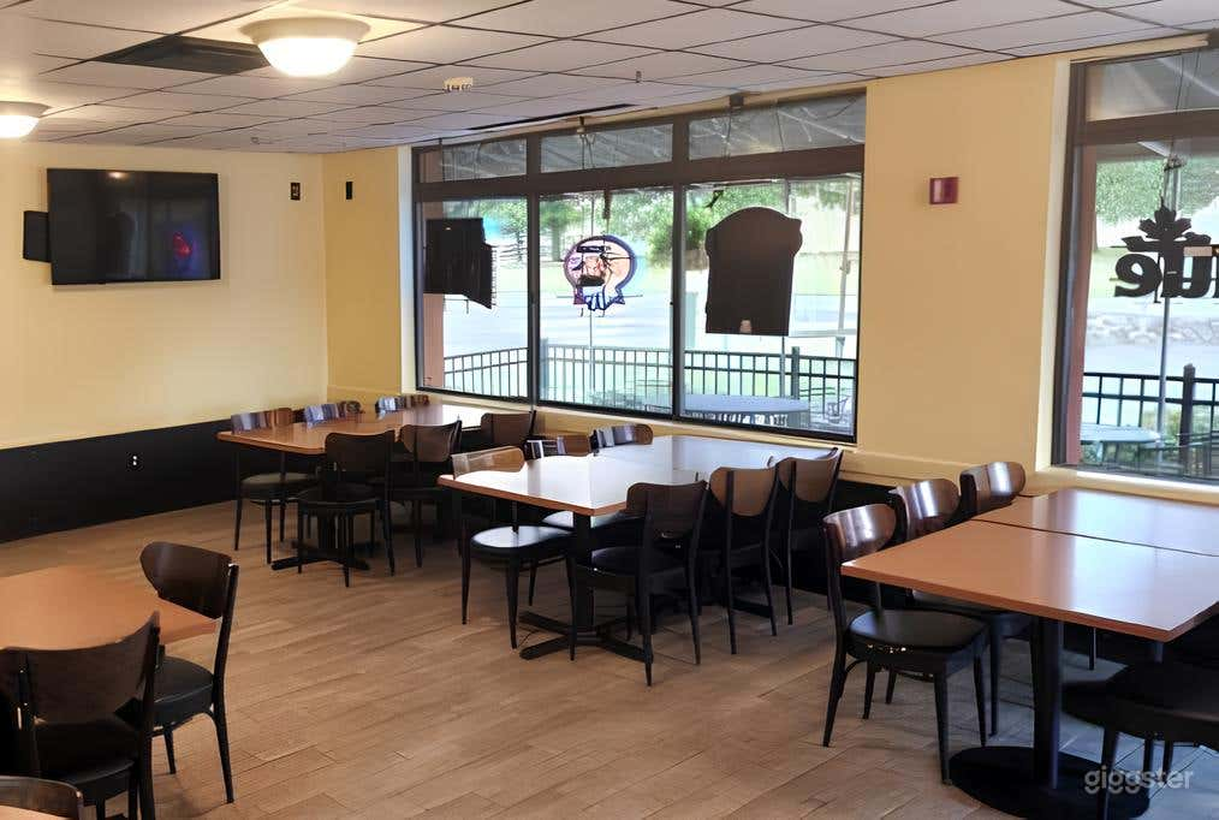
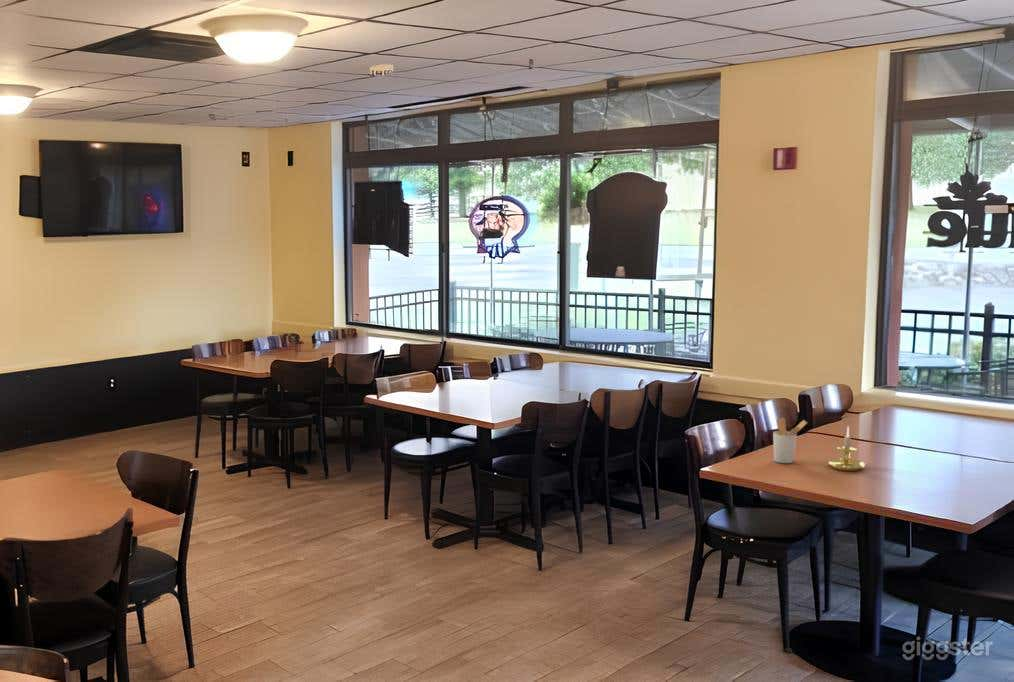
+ candle holder (846, 447)
+ utensil holder (790, 440)
